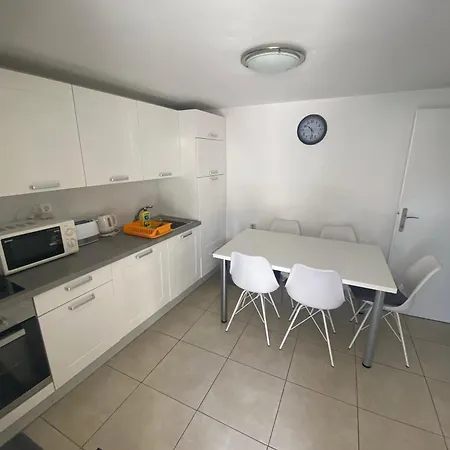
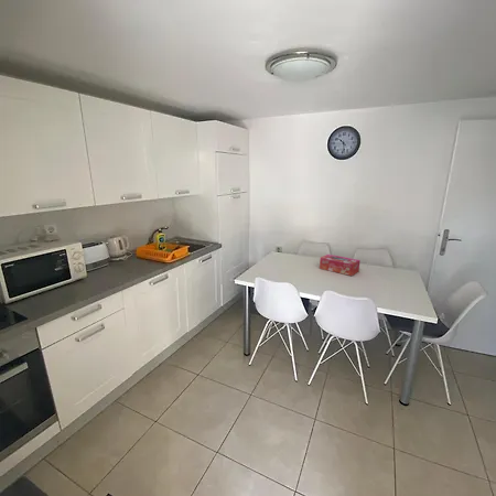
+ tissue box (338, 263)
